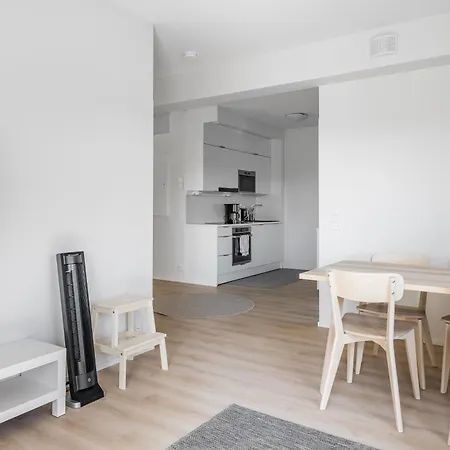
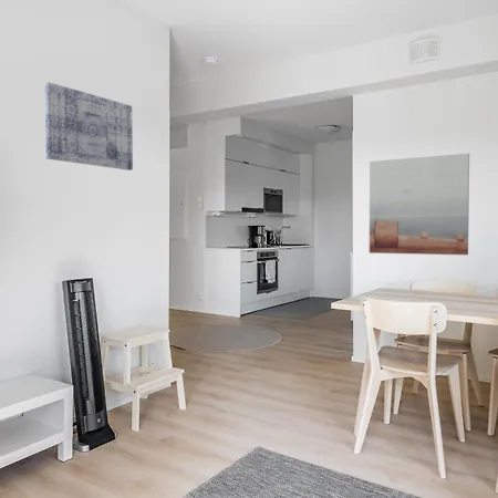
+ wall art (92, 129)
+ wall art (416, 206)
